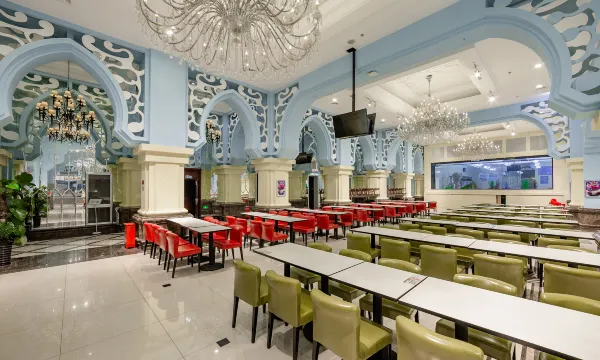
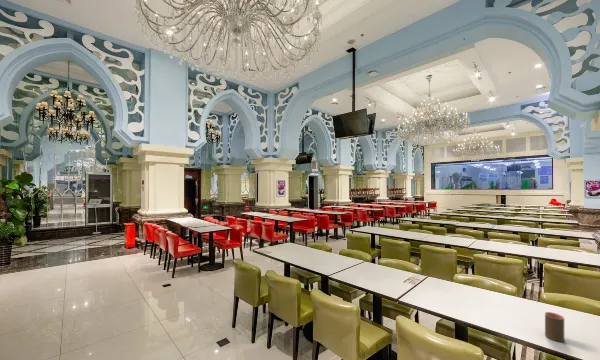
+ cup (554, 326)
